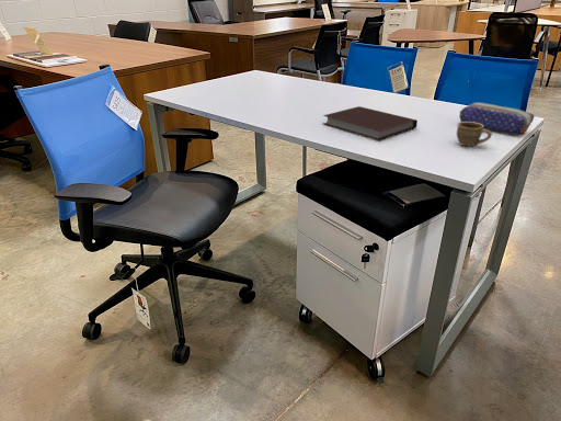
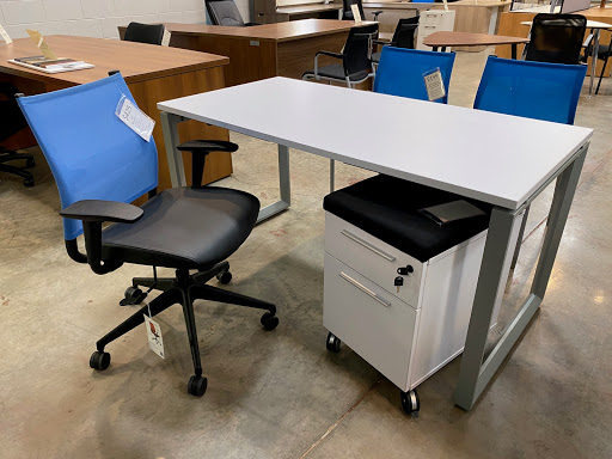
- cup (472, 135)
- notebook (368, 121)
- pencil case (494, 117)
